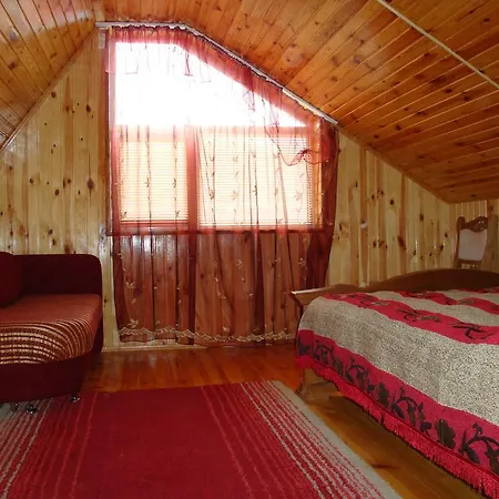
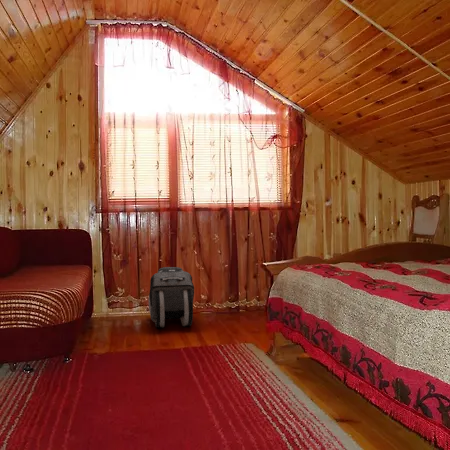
+ backpack (171, 294)
